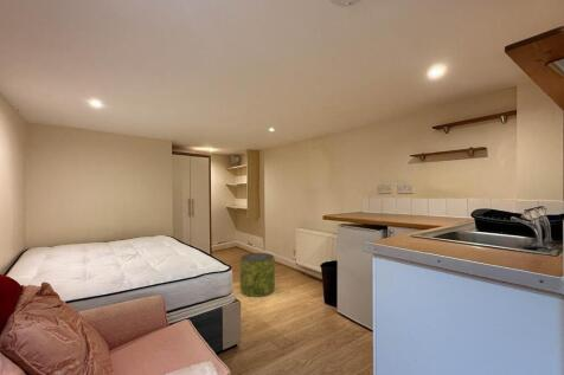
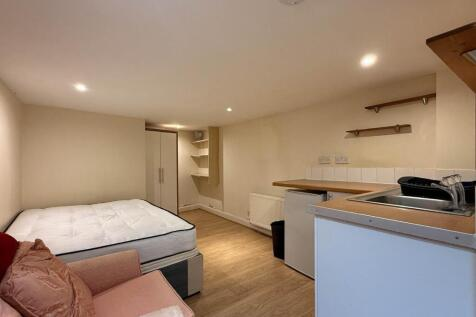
- pouf (257, 273)
